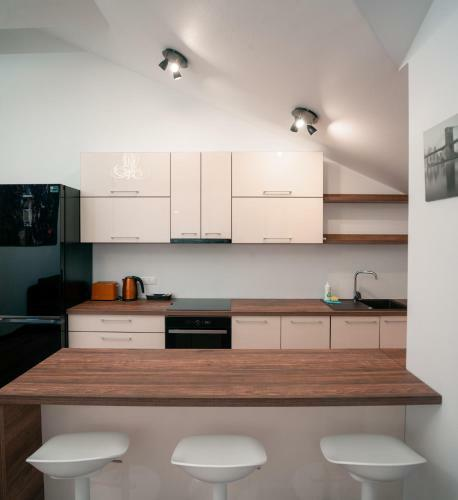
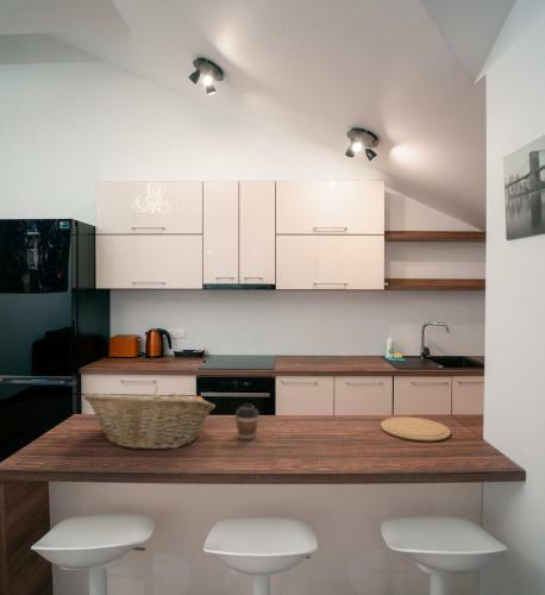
+ coffee cup (246, 420)
+ plate (414, 427)
+ fruit basket (150, 411)
